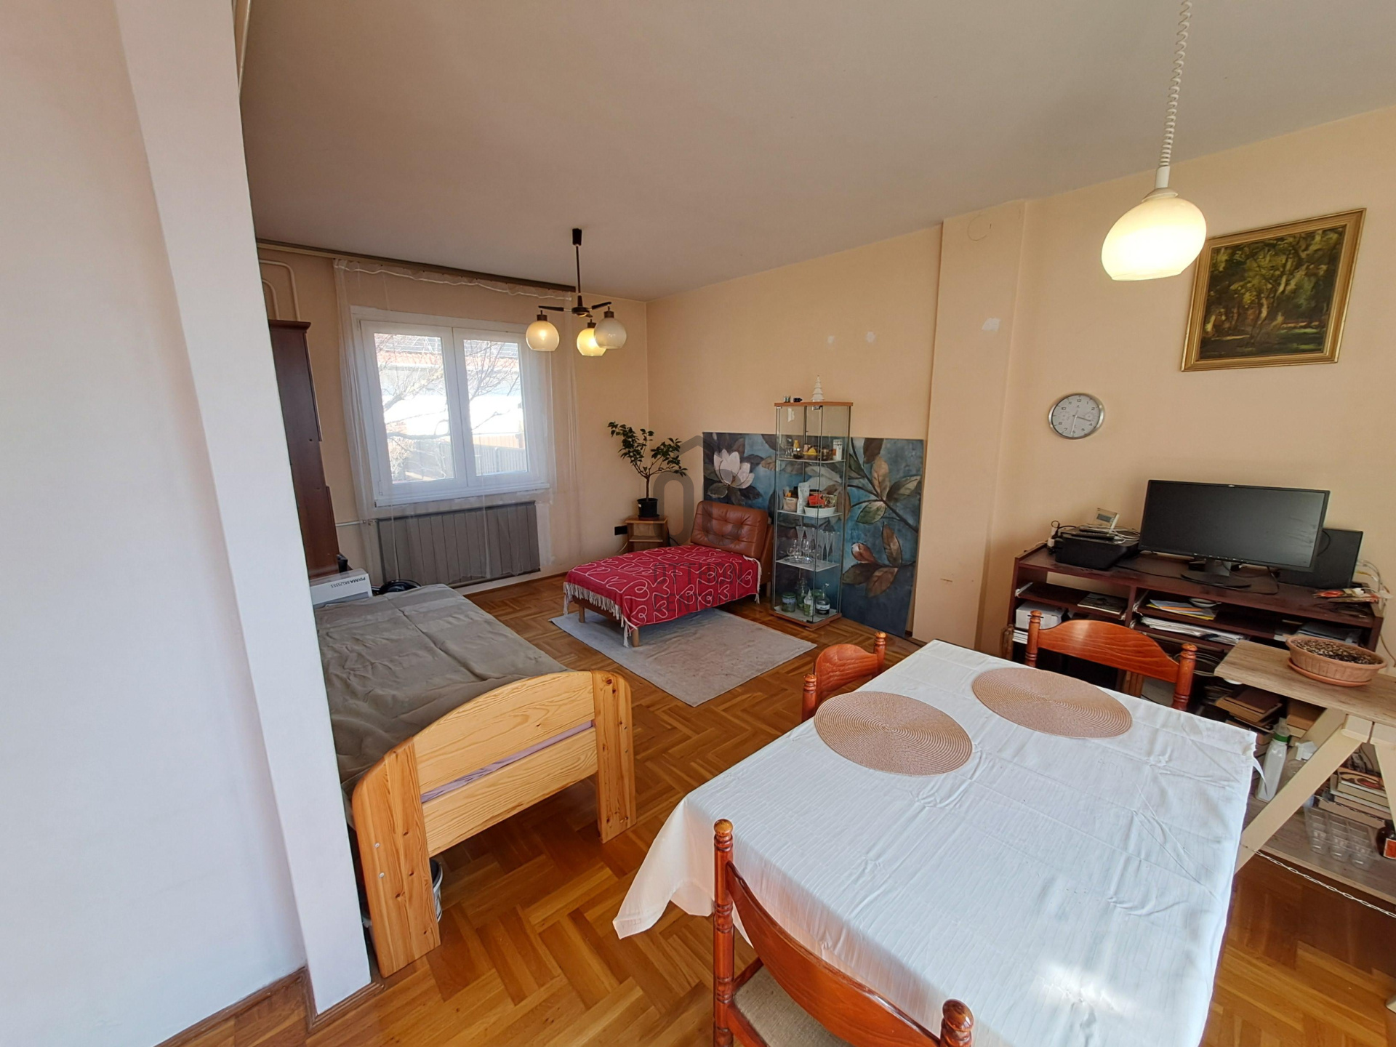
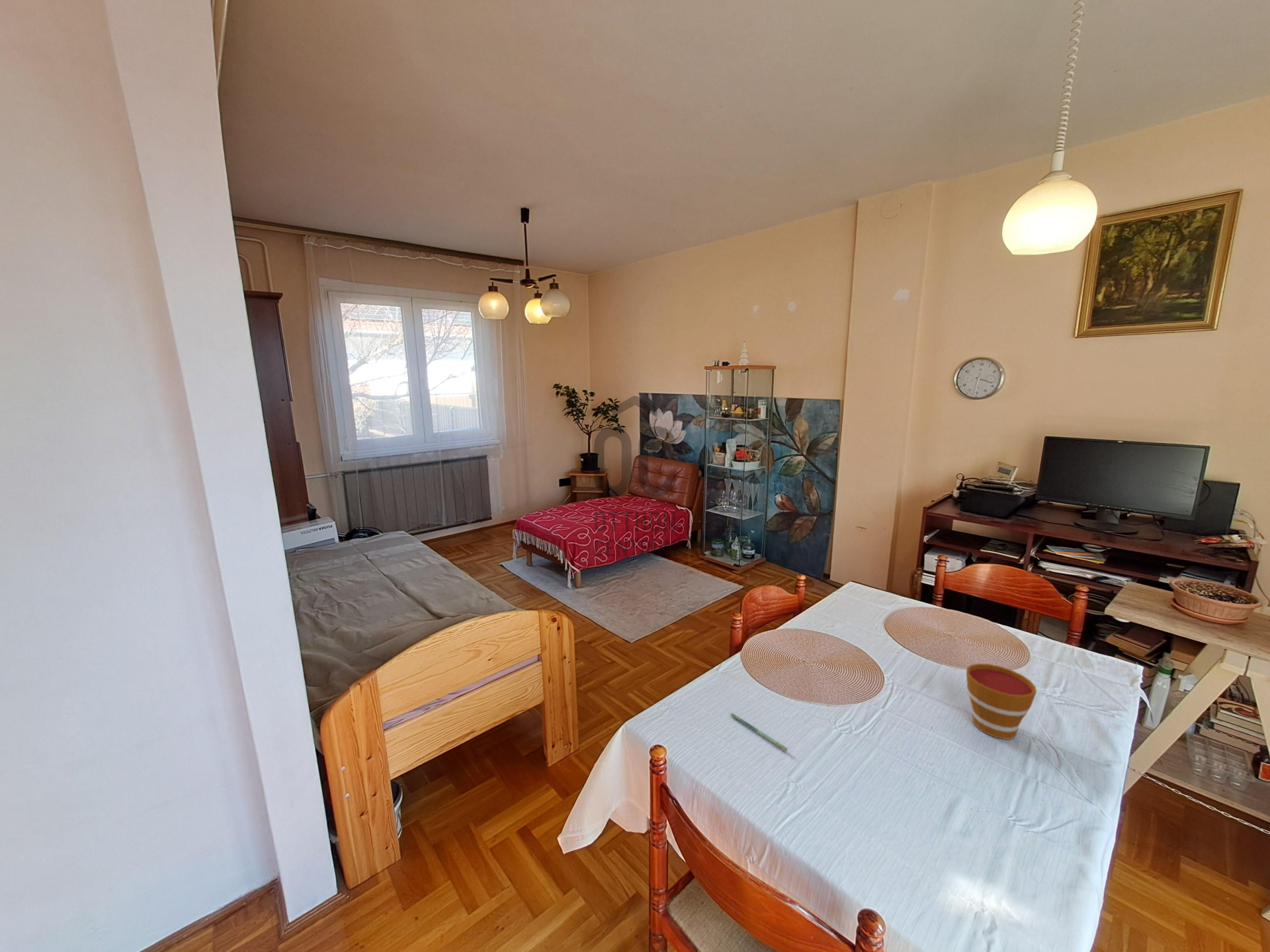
+ cup (992, 699)
+ pen (757, 731)
